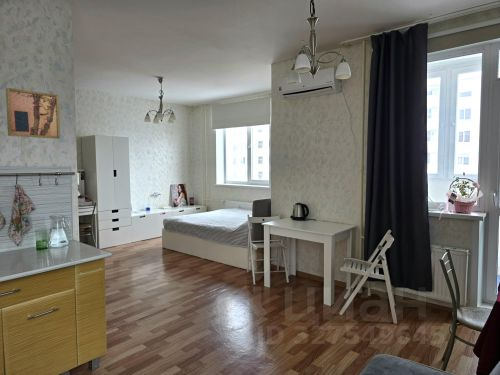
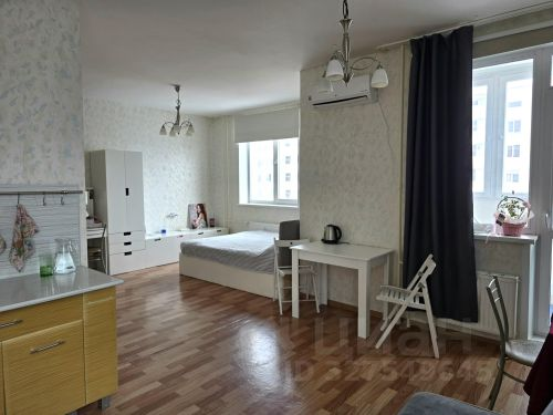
- wall art (34, 114)
